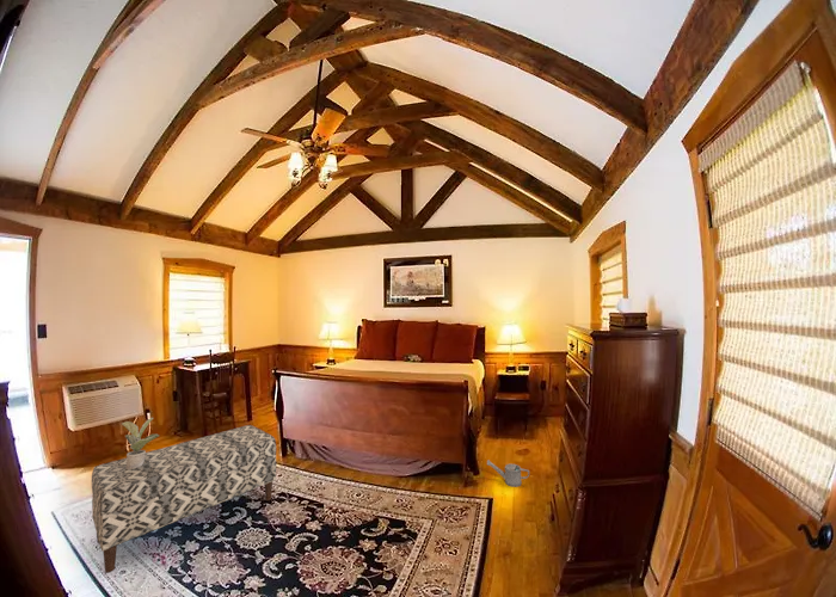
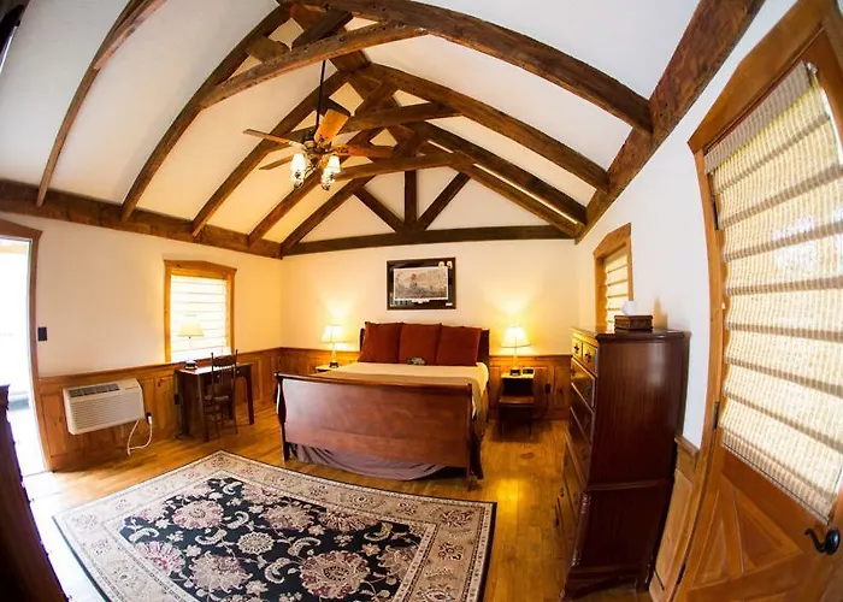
- bench (192, 484)
- potted plant (141, 441)
- watering can (508, 472)
